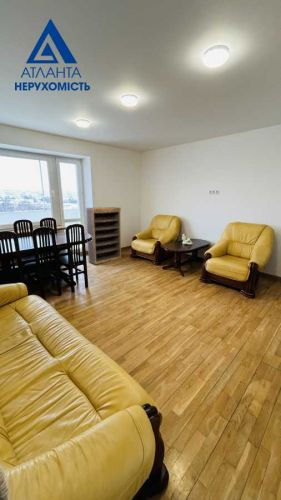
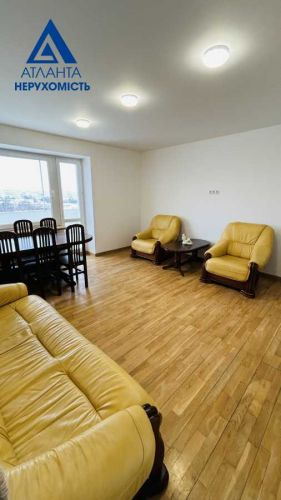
- bookshelf (104, 234)
